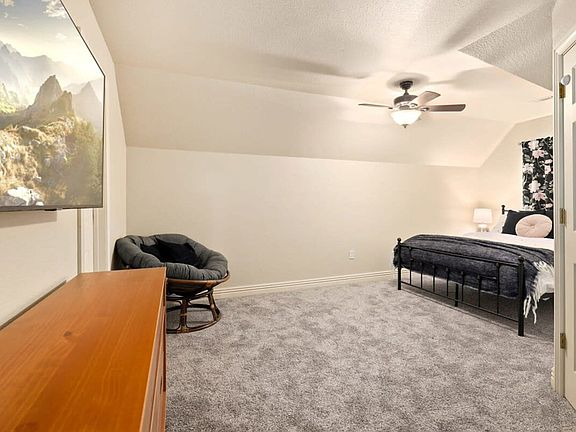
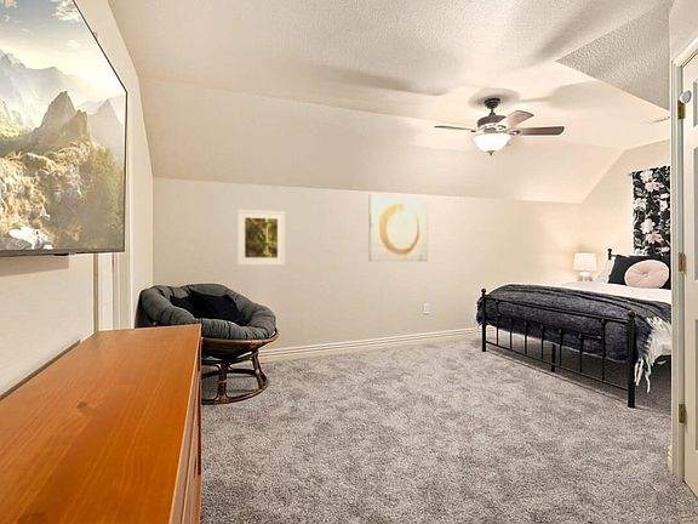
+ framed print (261, 238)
+ wall art (399, 228)
